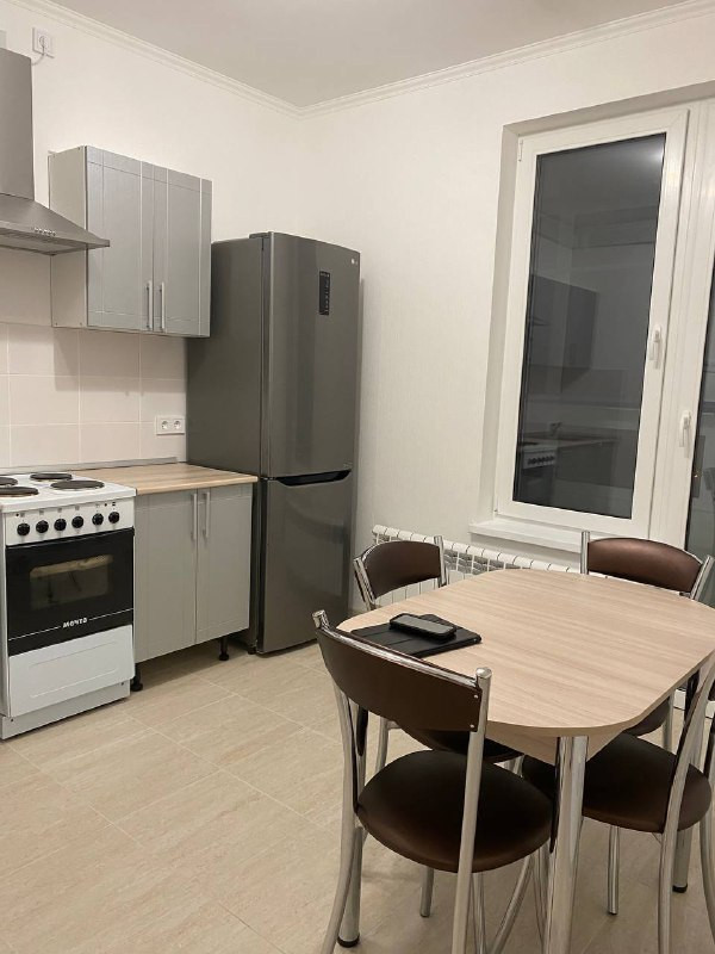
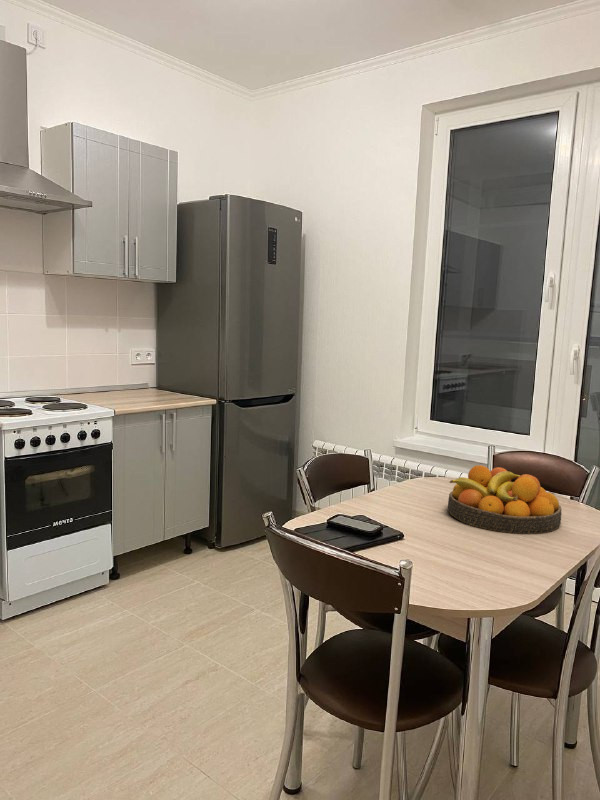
+ fruit bowl (504, 493)
